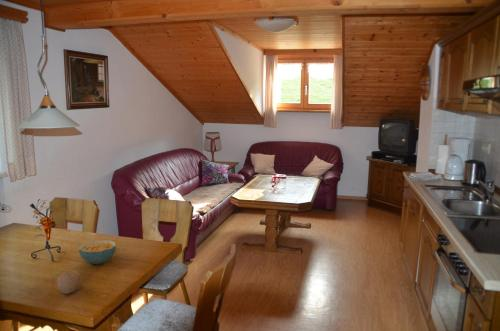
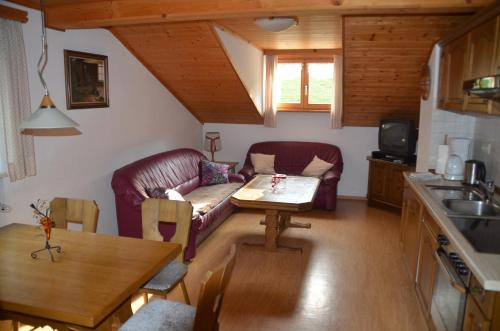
- cereal bowl (98, 254)
- fruit (68, 282)
